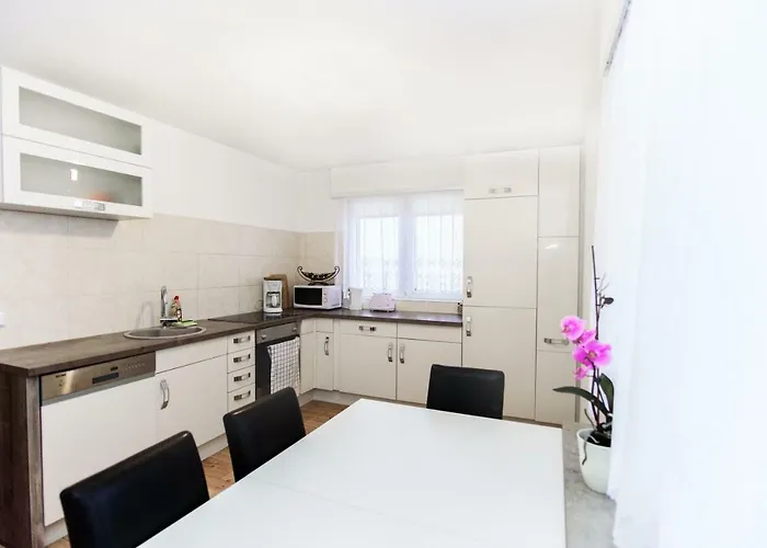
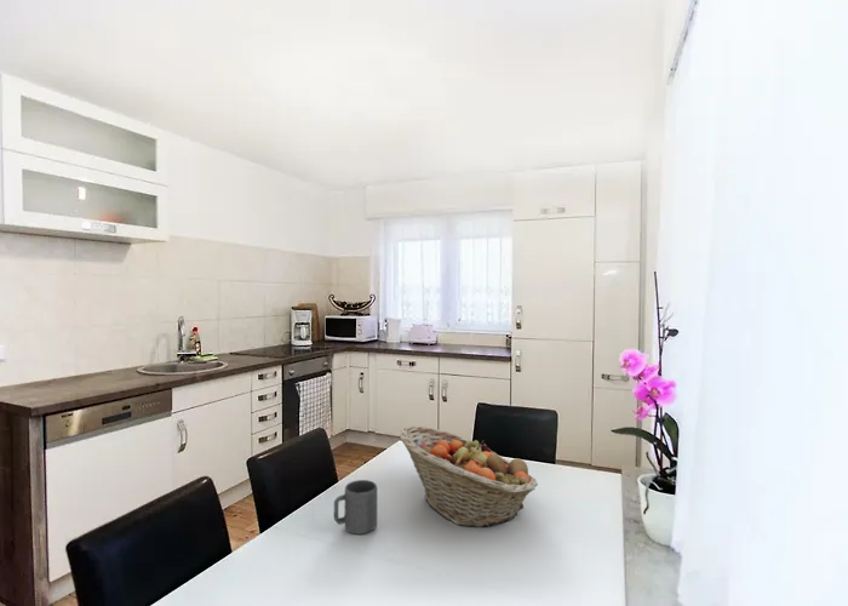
+ mug (355, 507)
+ fruit basket (464, 467)
